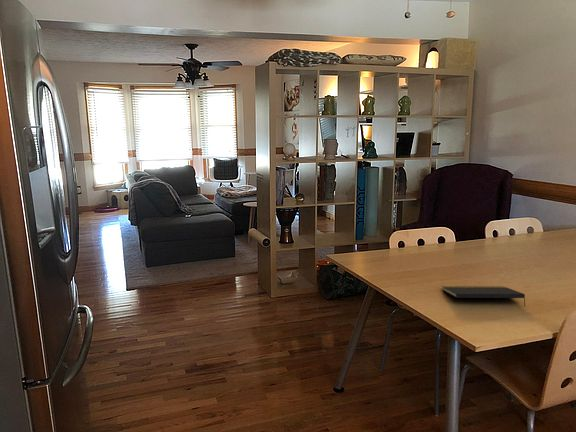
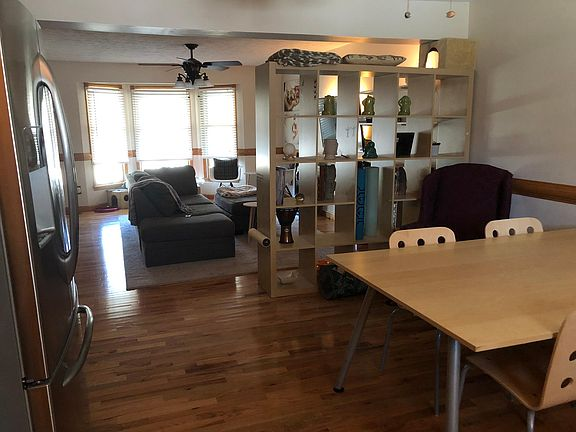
- notepad (481, 291)
